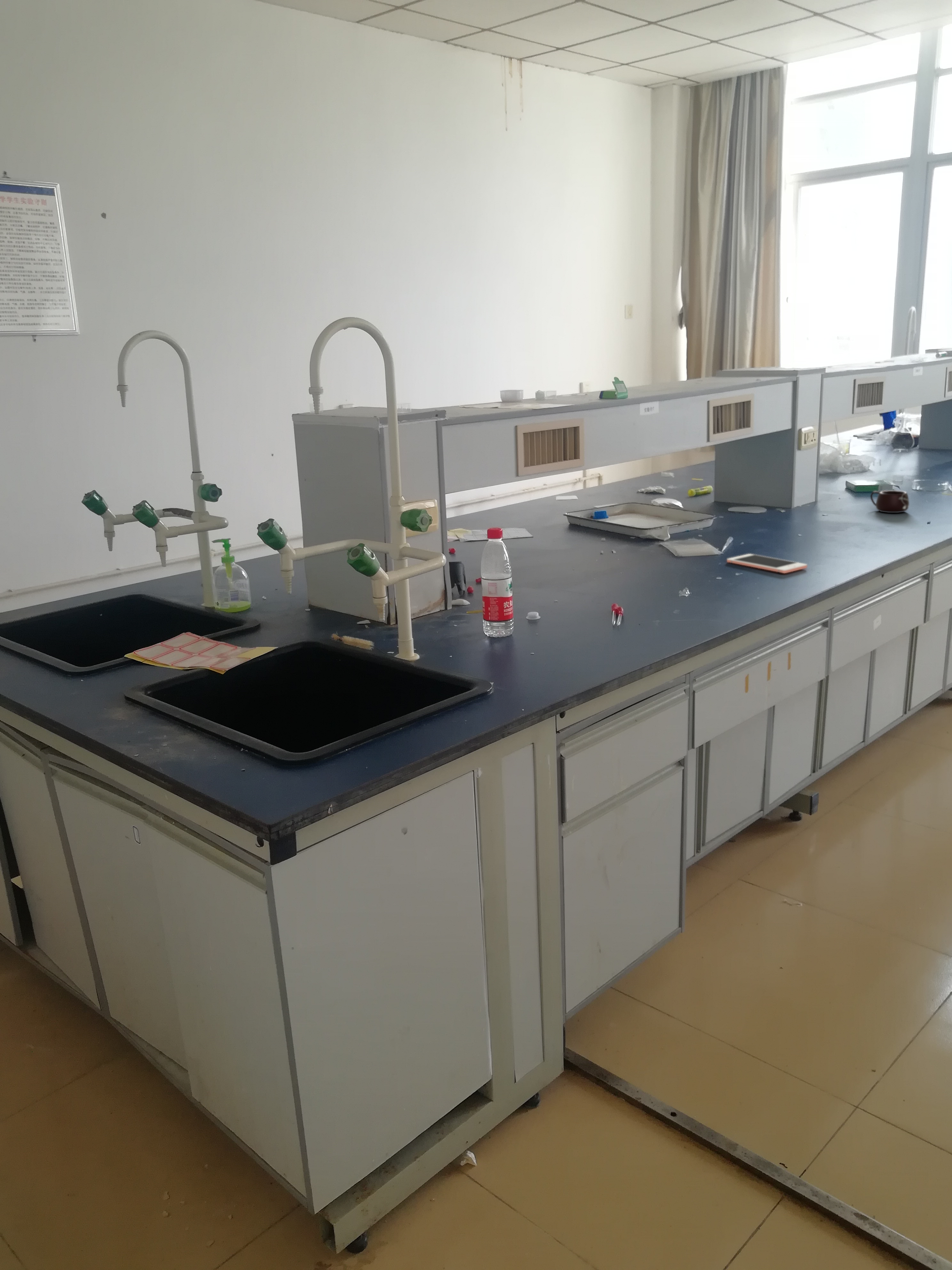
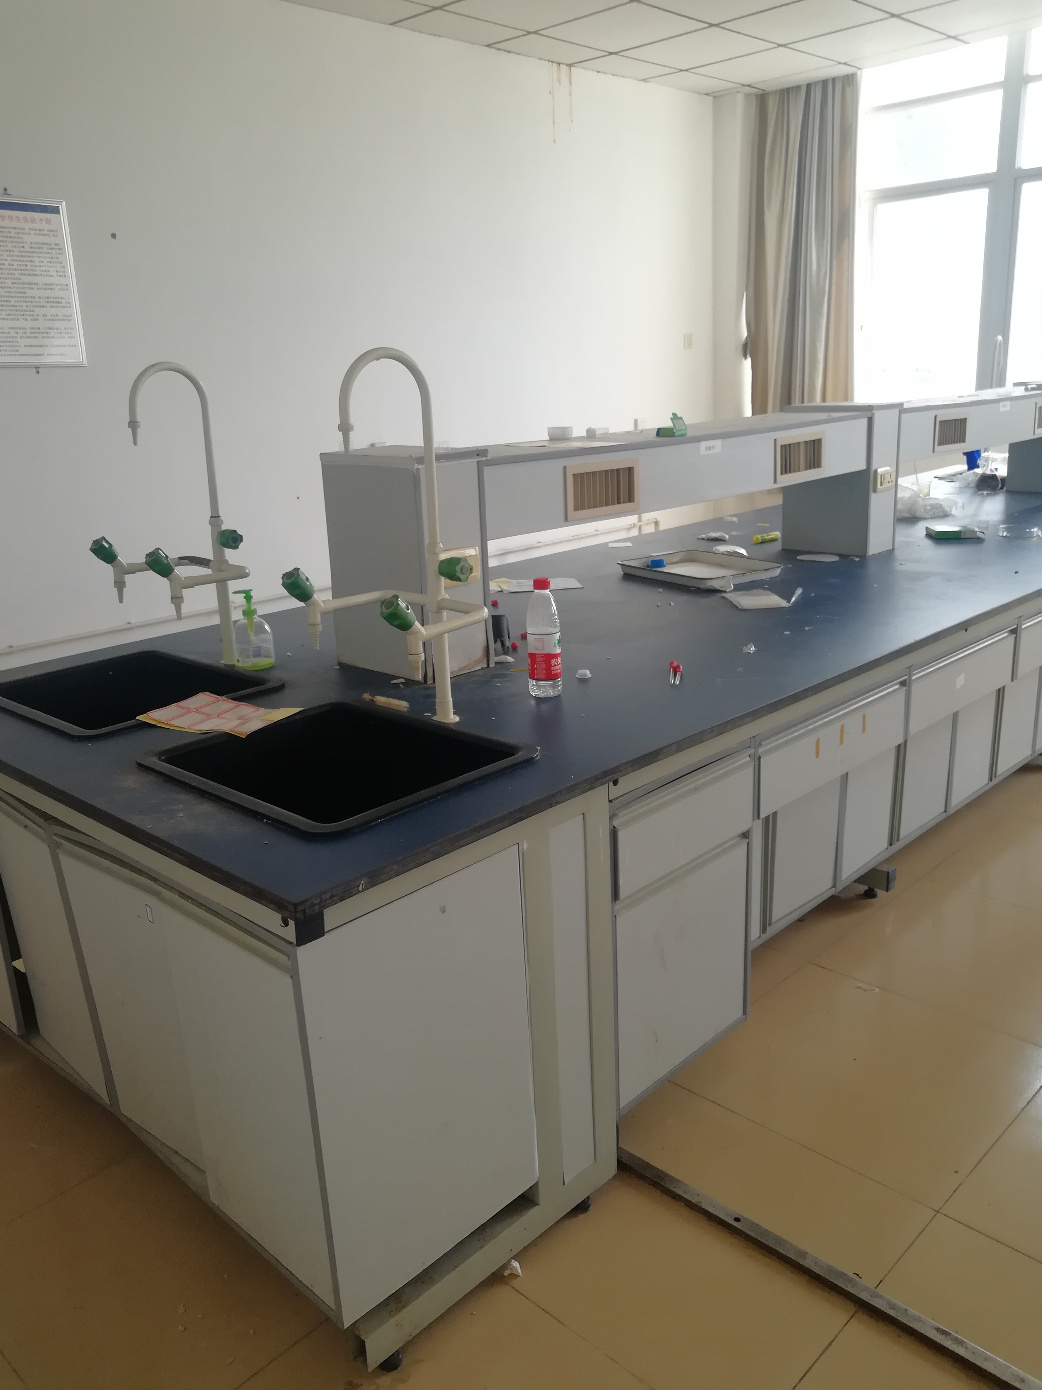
- cell phone (766, 563)
- mug (888, 501)
